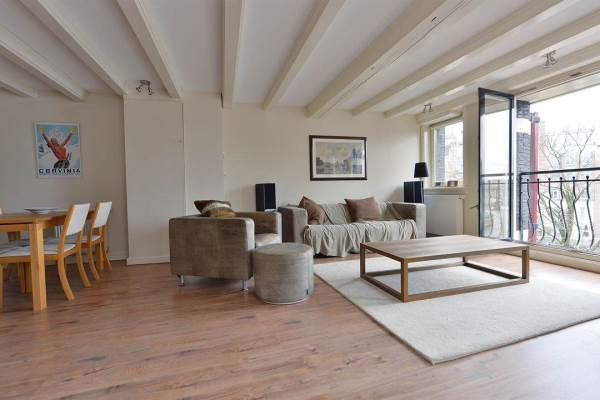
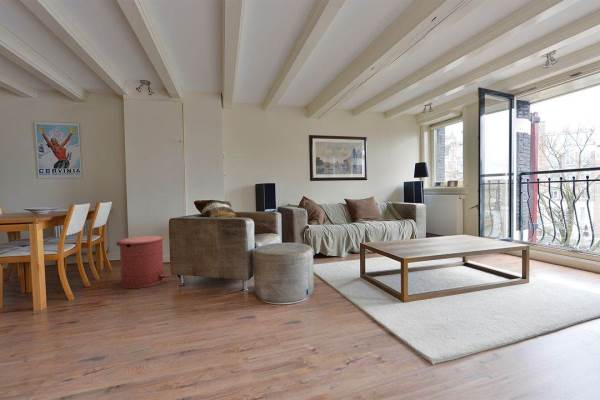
+ trash can (142, 260)
